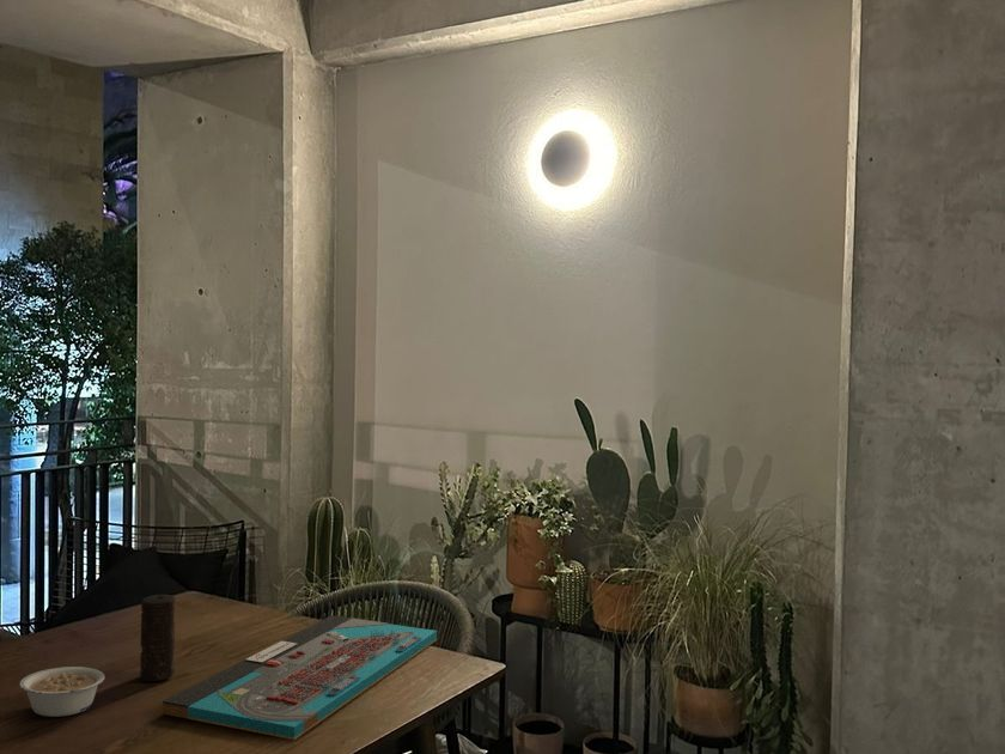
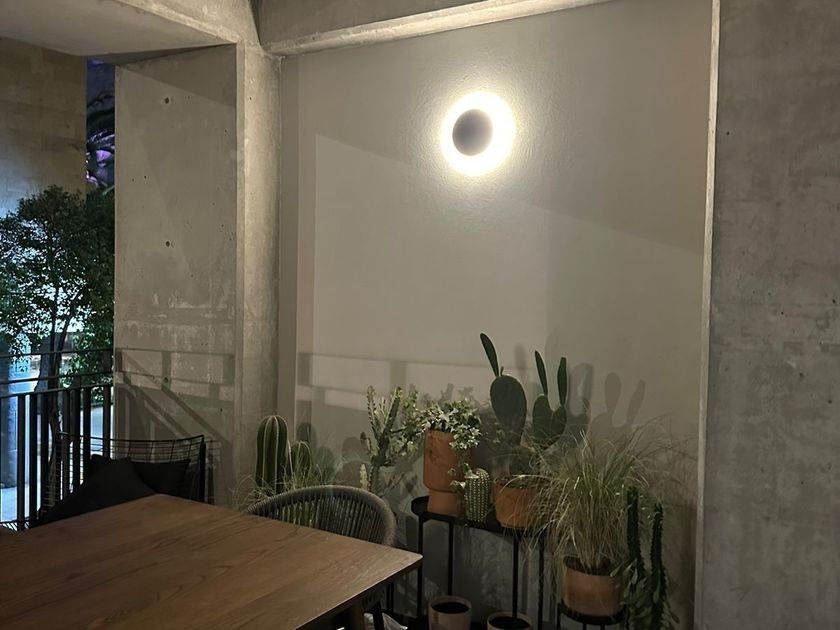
- candle (157, 637)
- legume (65, 691)
- board game (316, 663)
